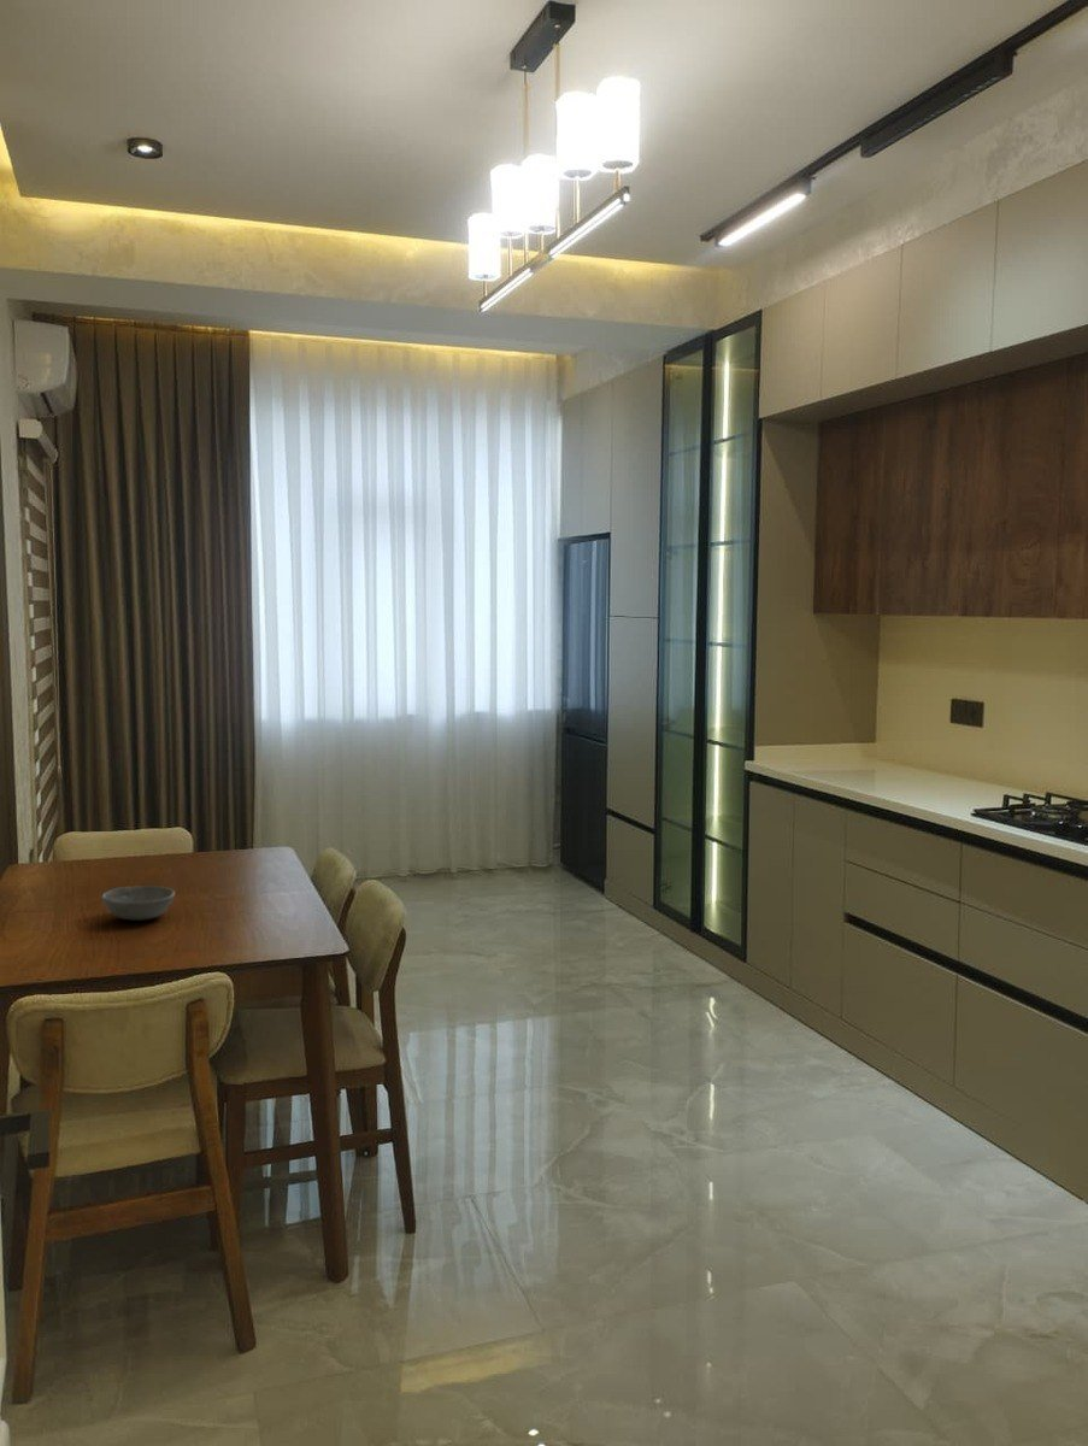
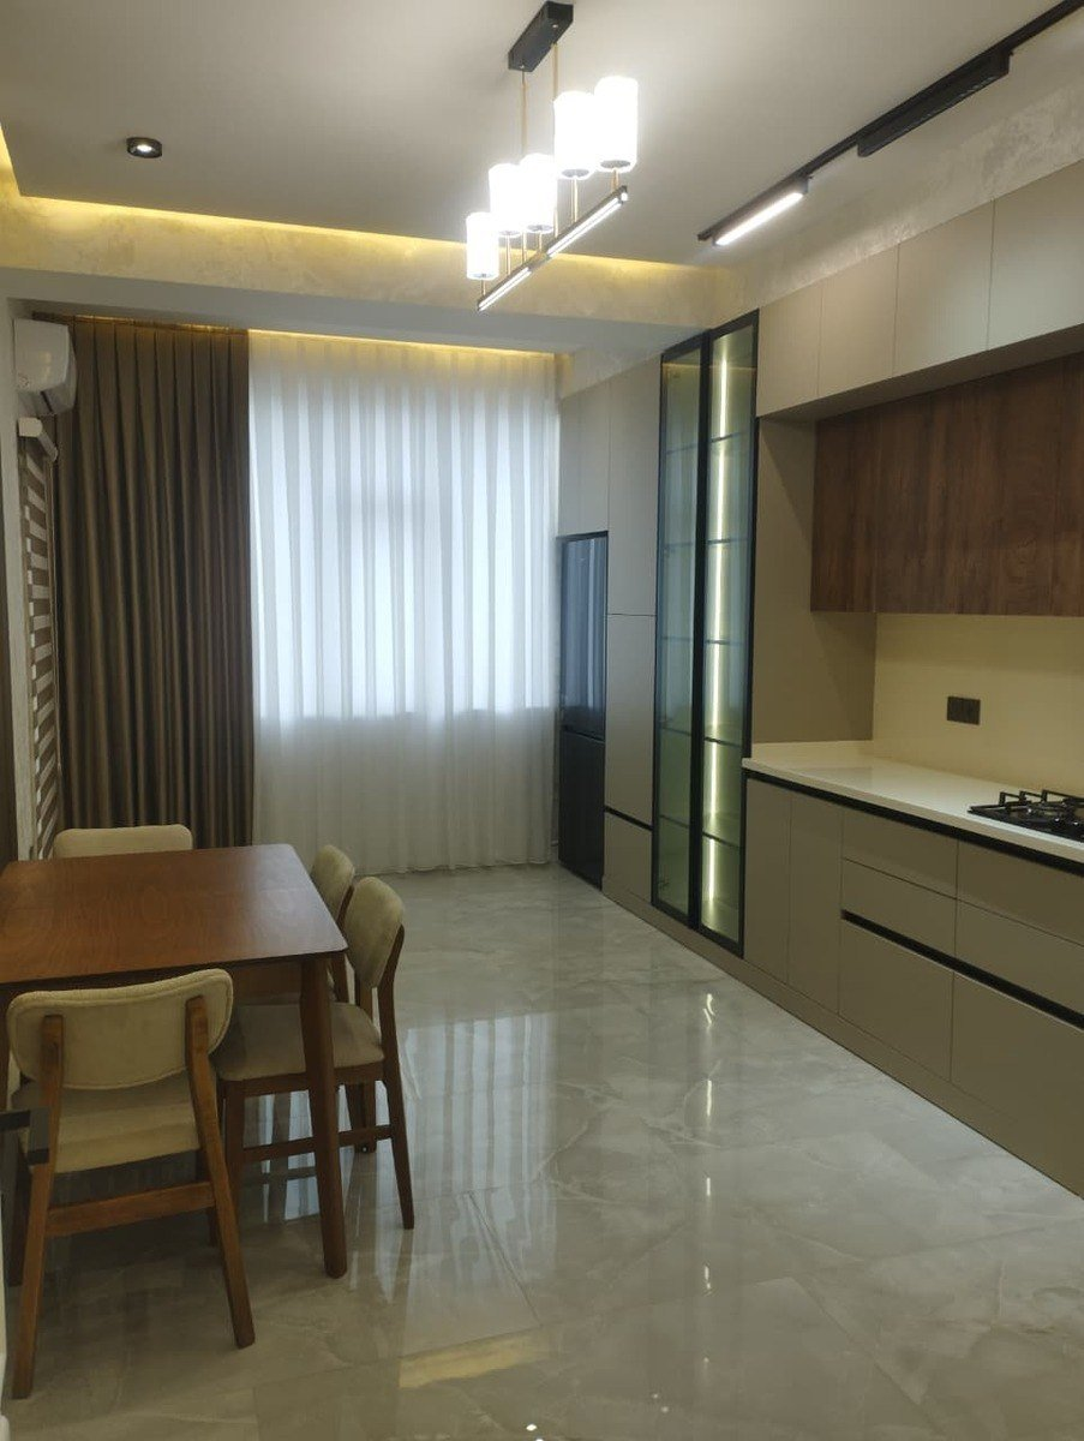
- soup bowl (139, 905)
